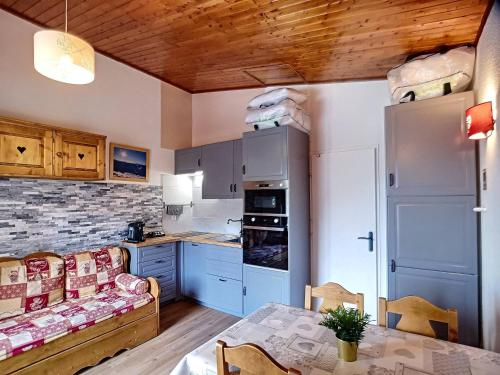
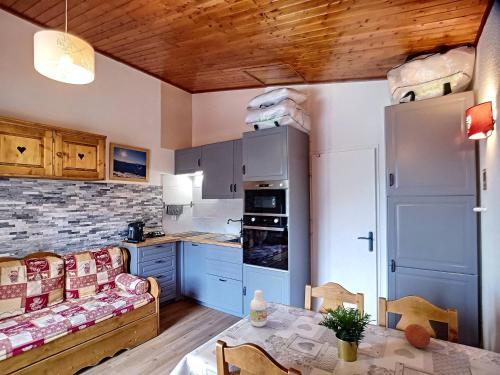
+ bottle (258, 307)
+ fruit (417, 335)
